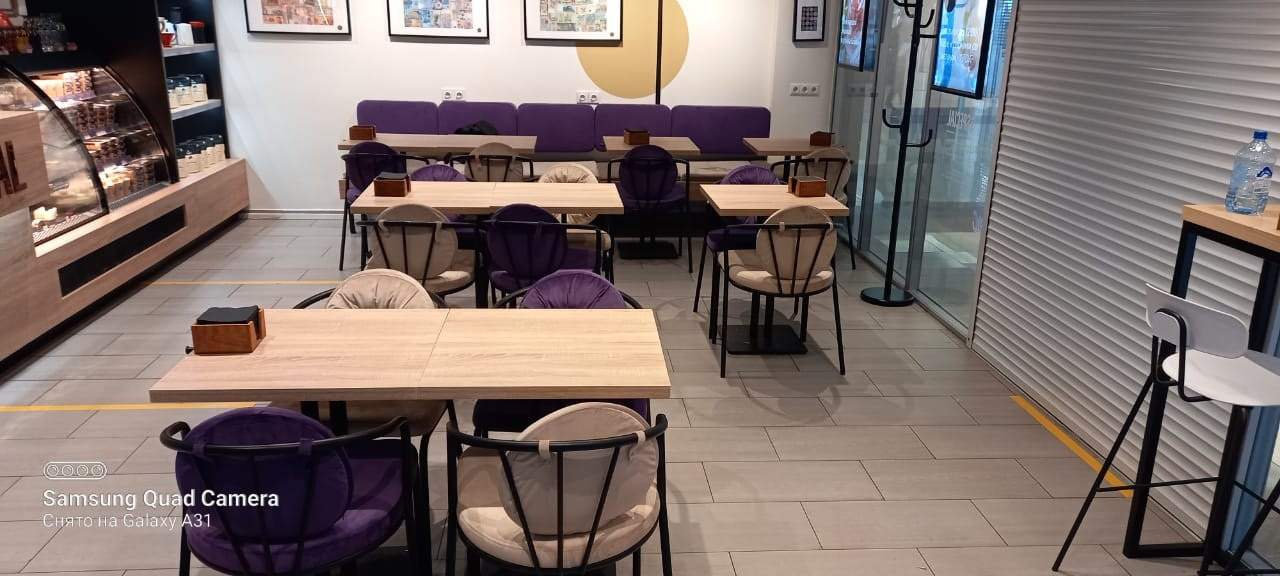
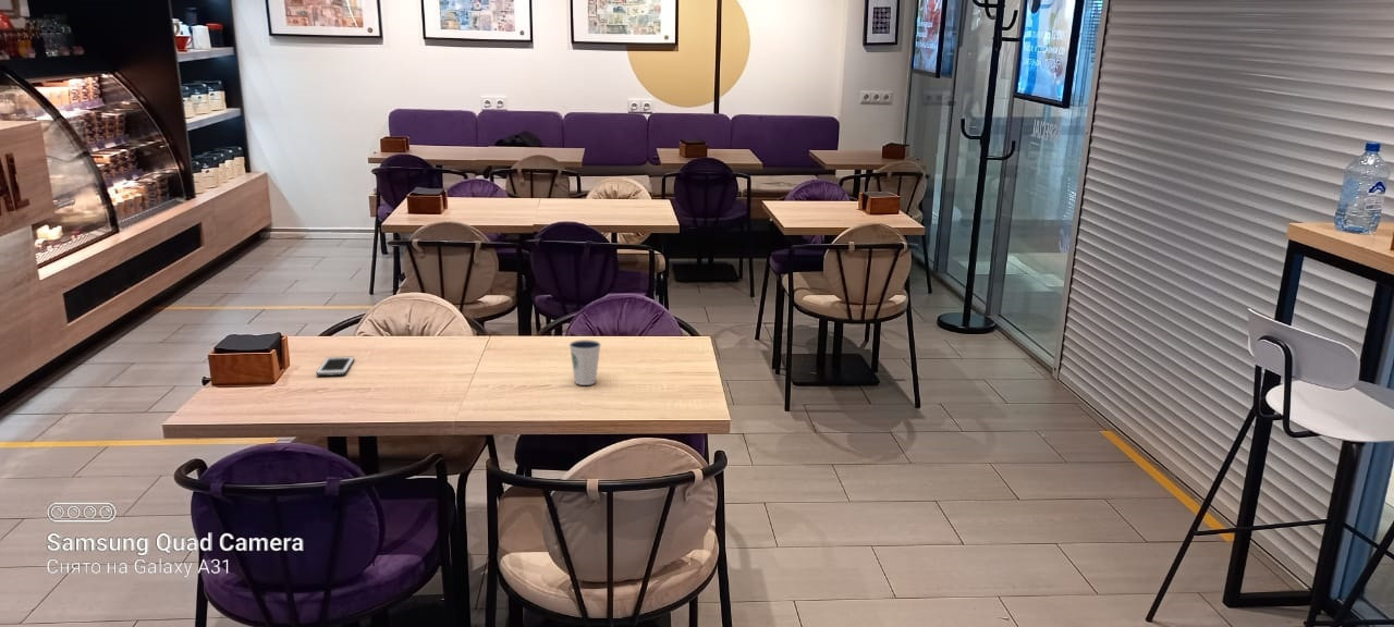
+ cell phone (335, 366)
+ dixie cup (585, 362)
